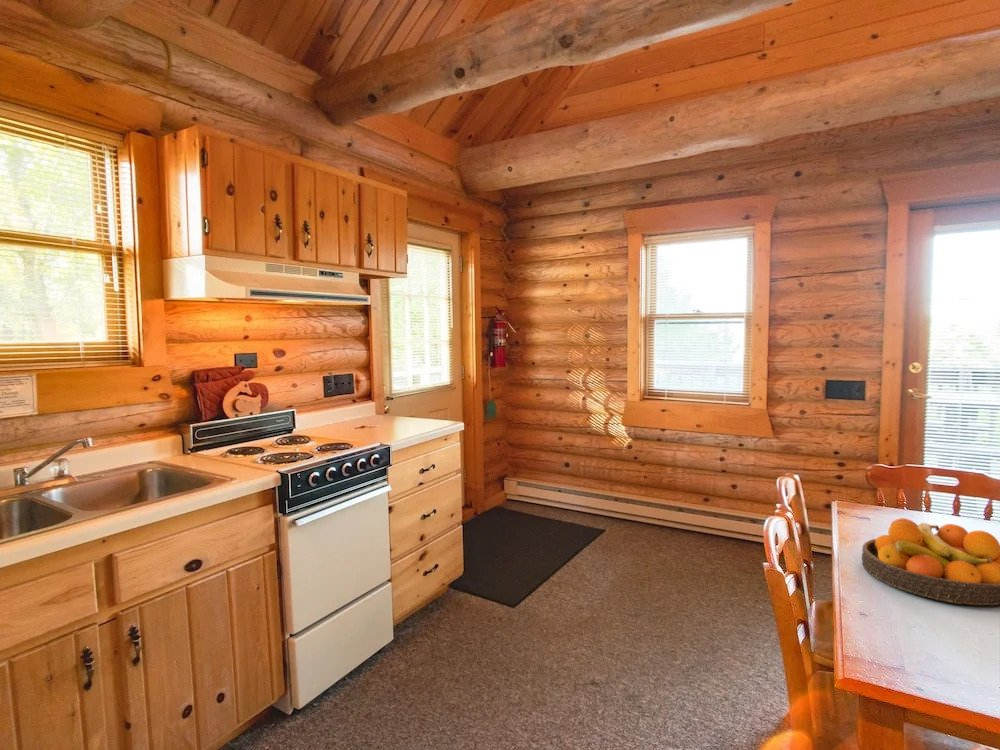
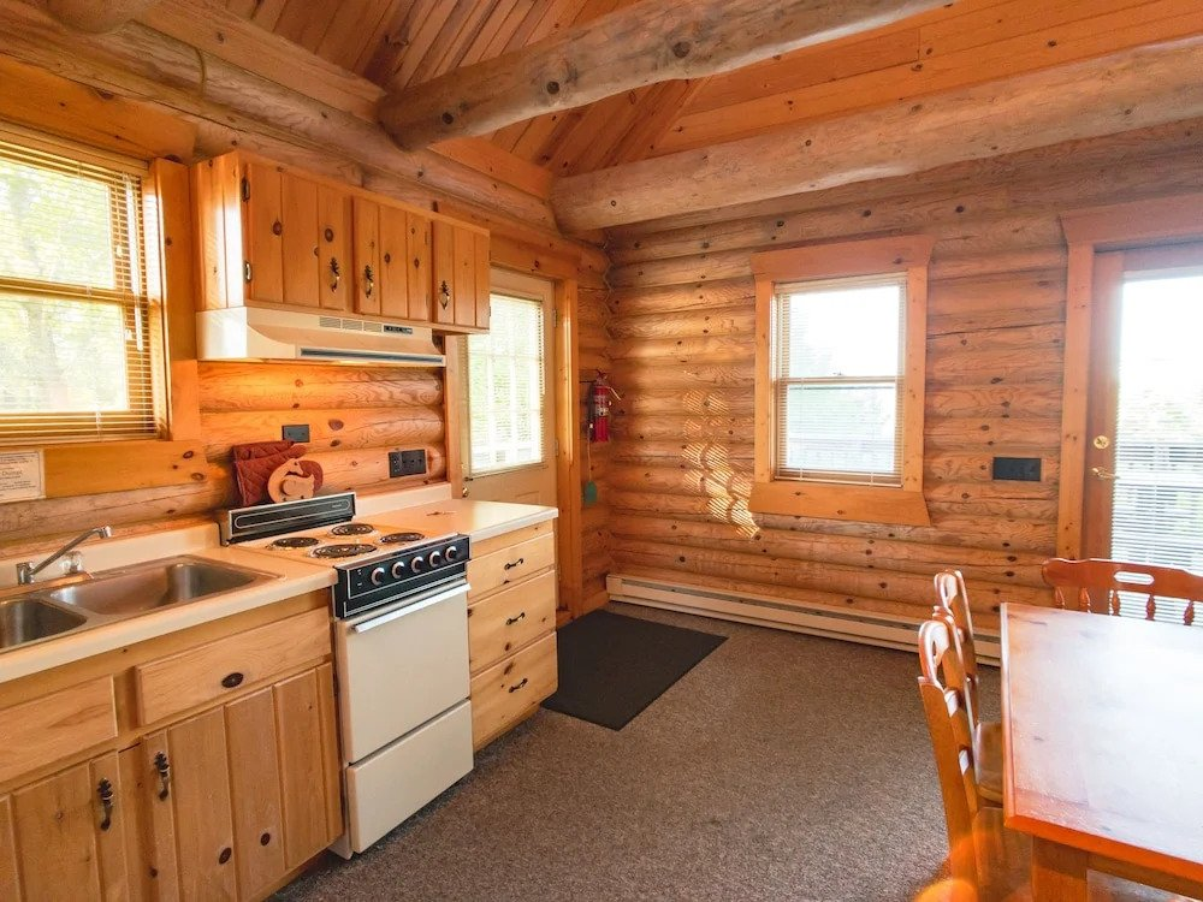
- fruit bowl (936, 550)
